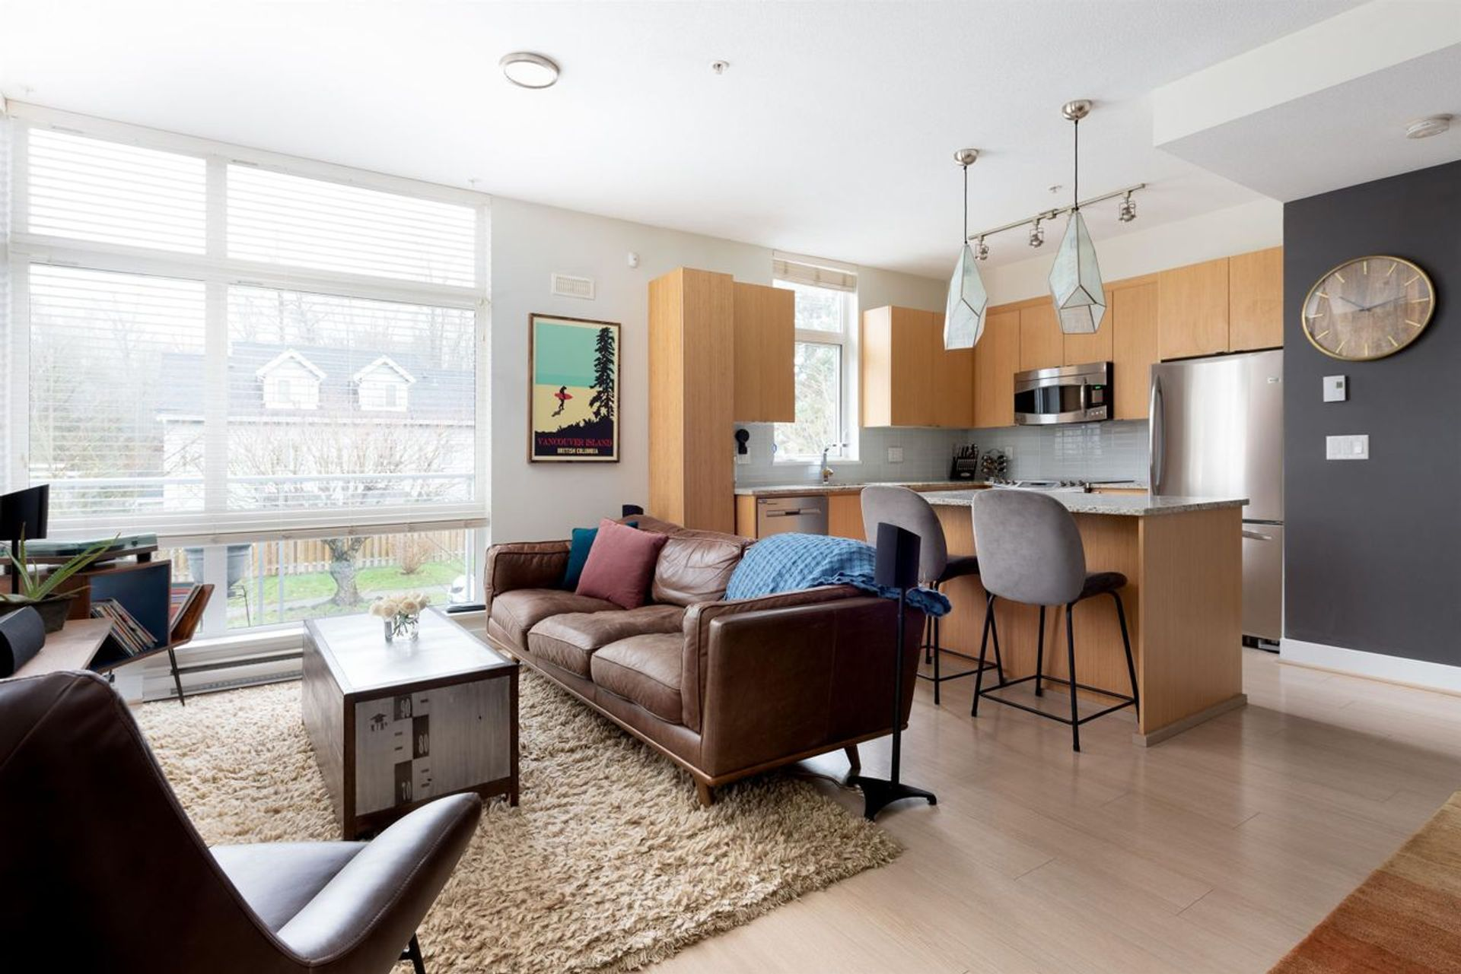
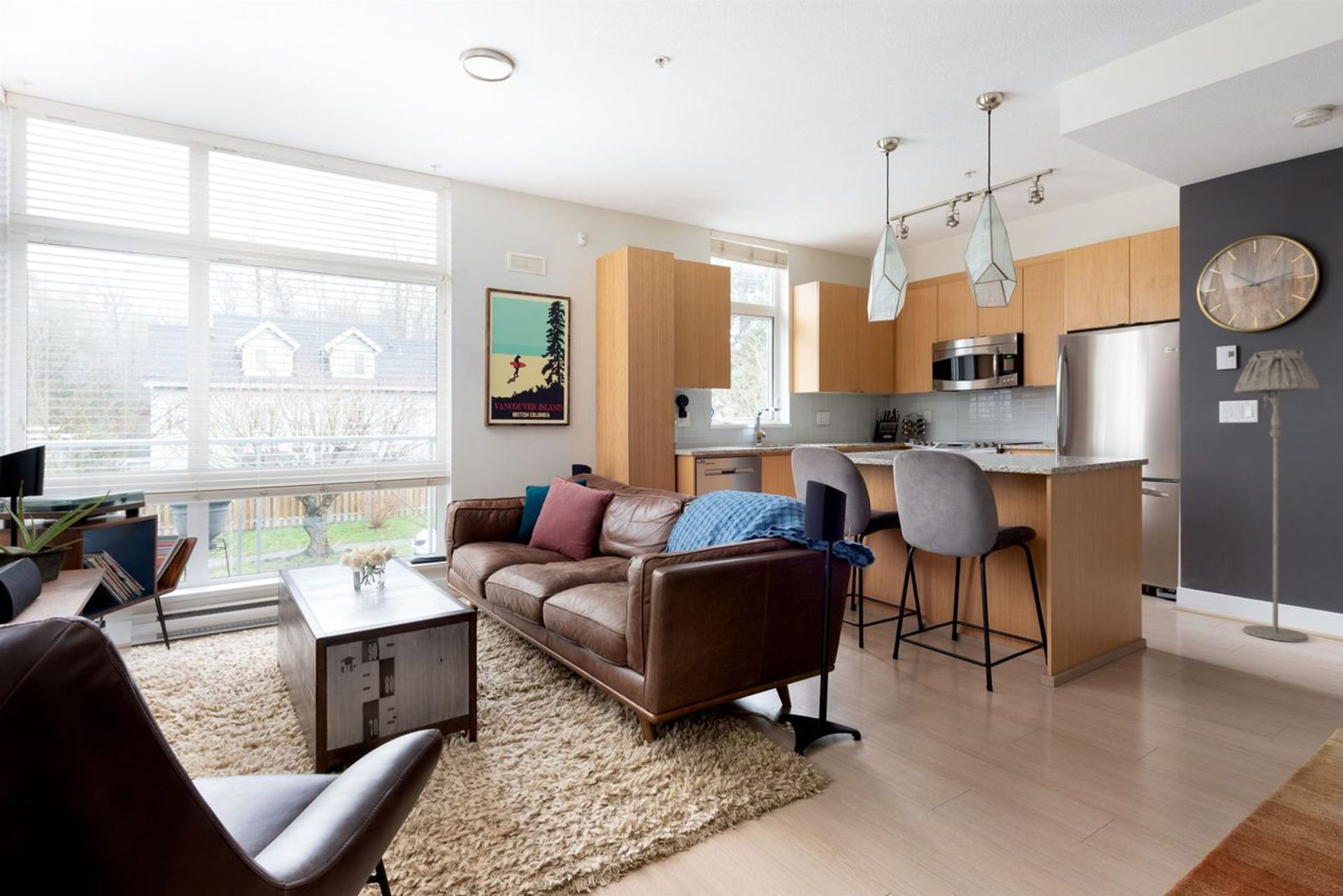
+ floor lamp (1274, 493)
